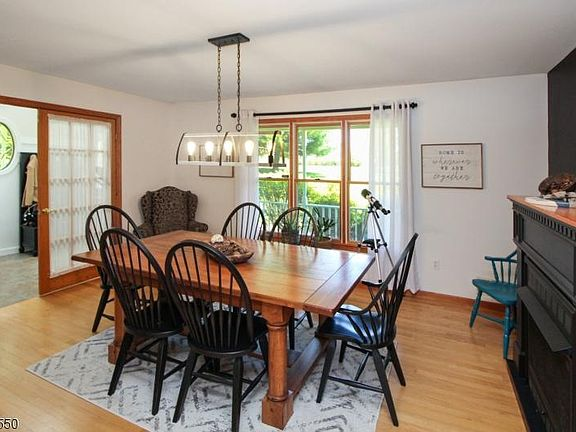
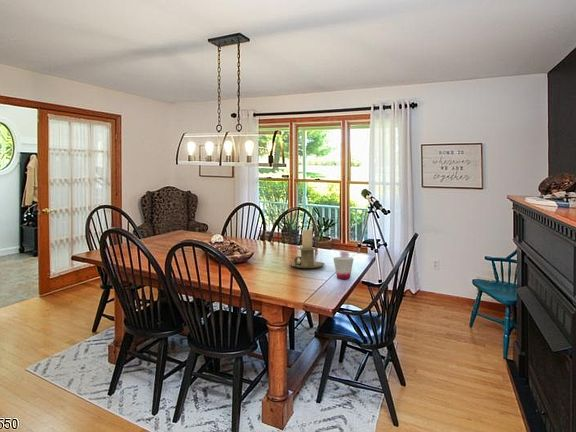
+ candle holder (307, 247)
+ cup (343, 268)
